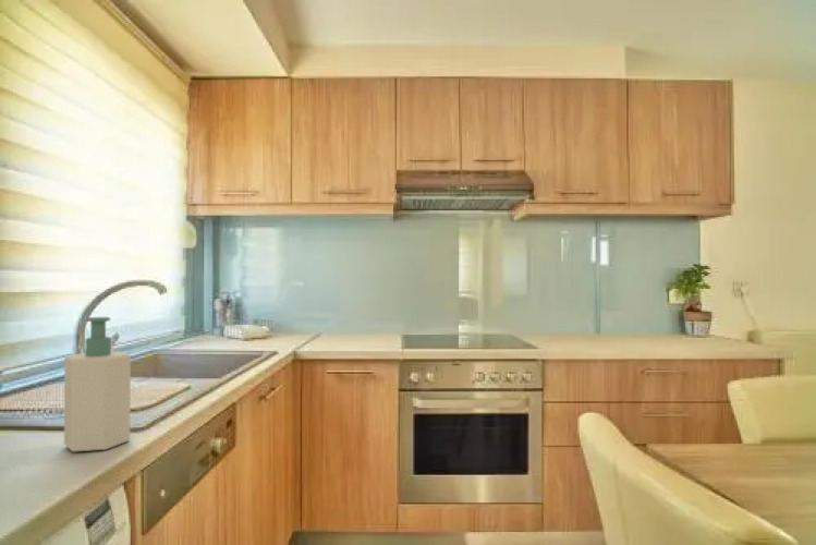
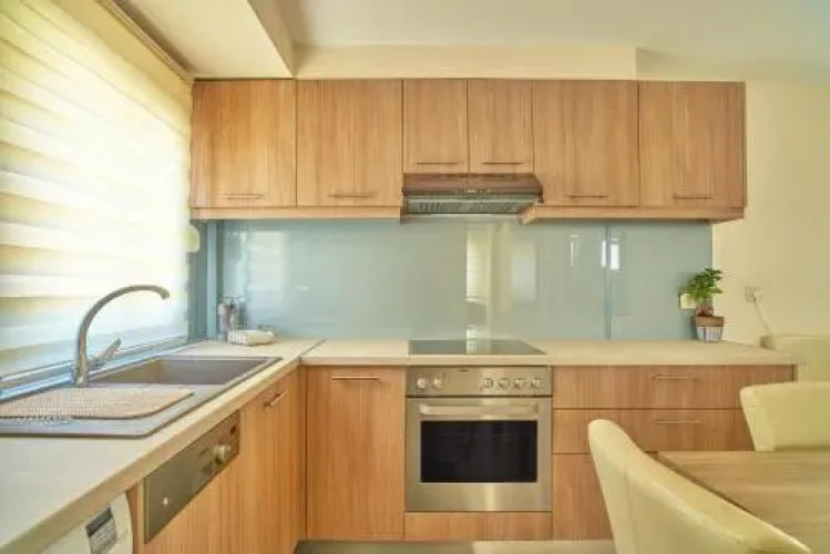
- soap bottle (97, 379)
